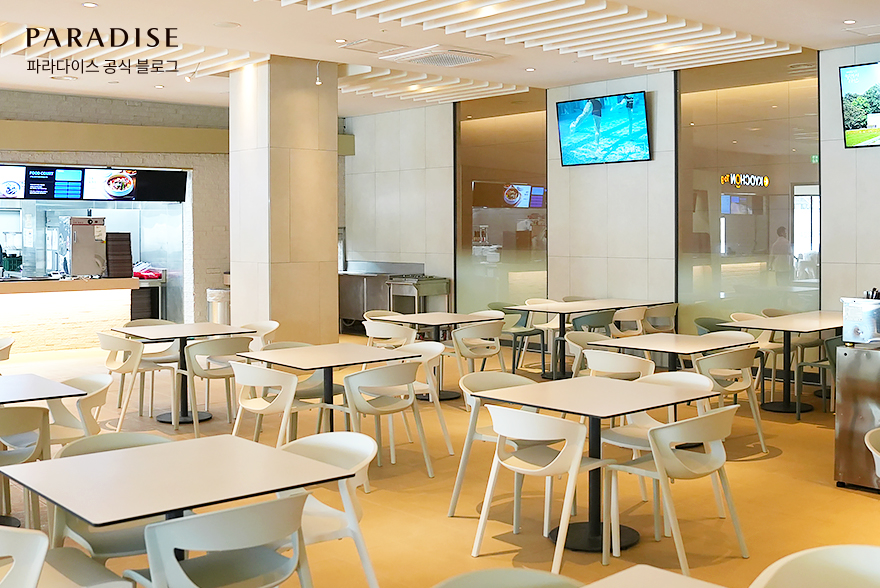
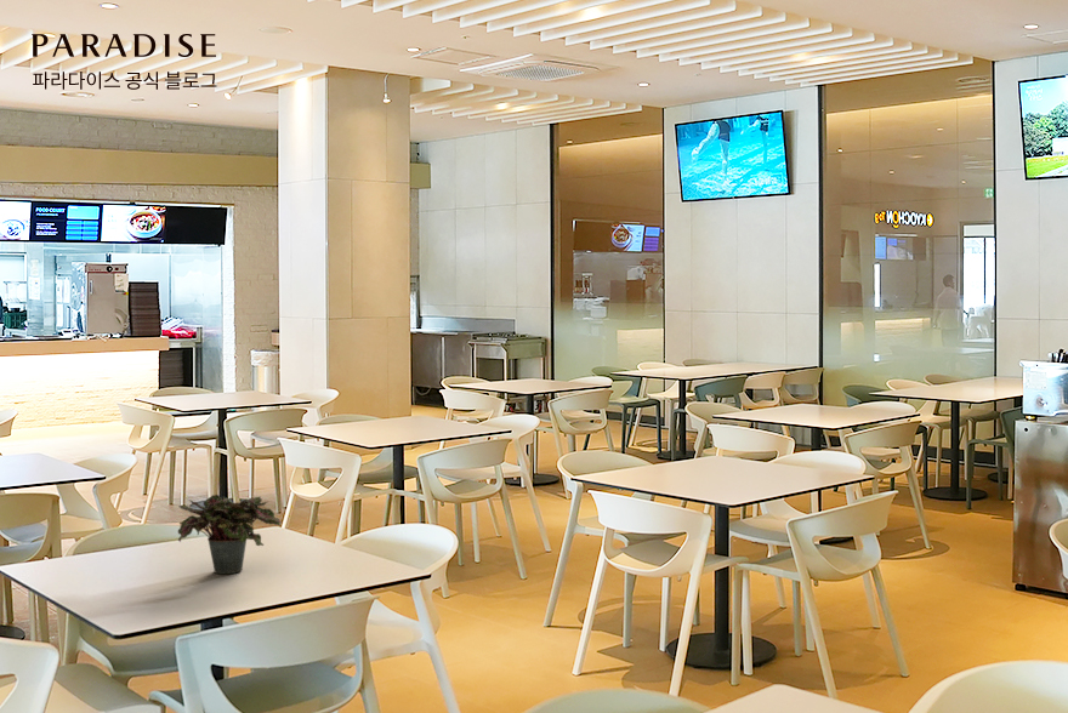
+ potted plant (228, 534)
